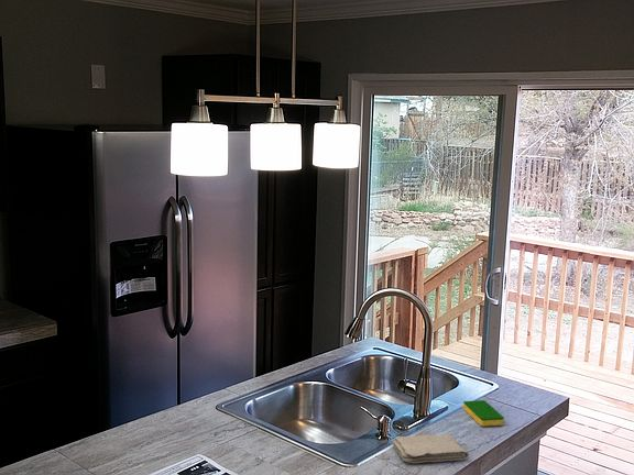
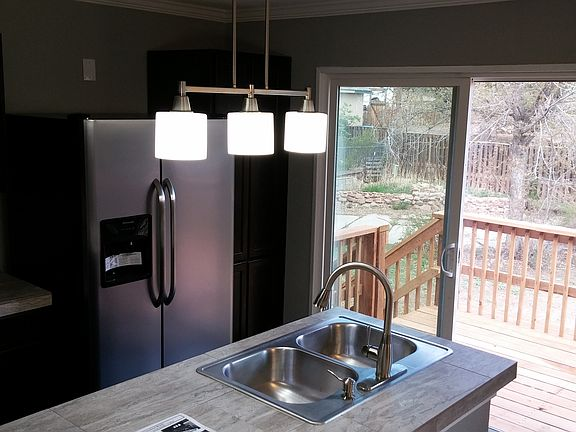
- washcloth (428, 446)
- dish sponge (482, 412)
